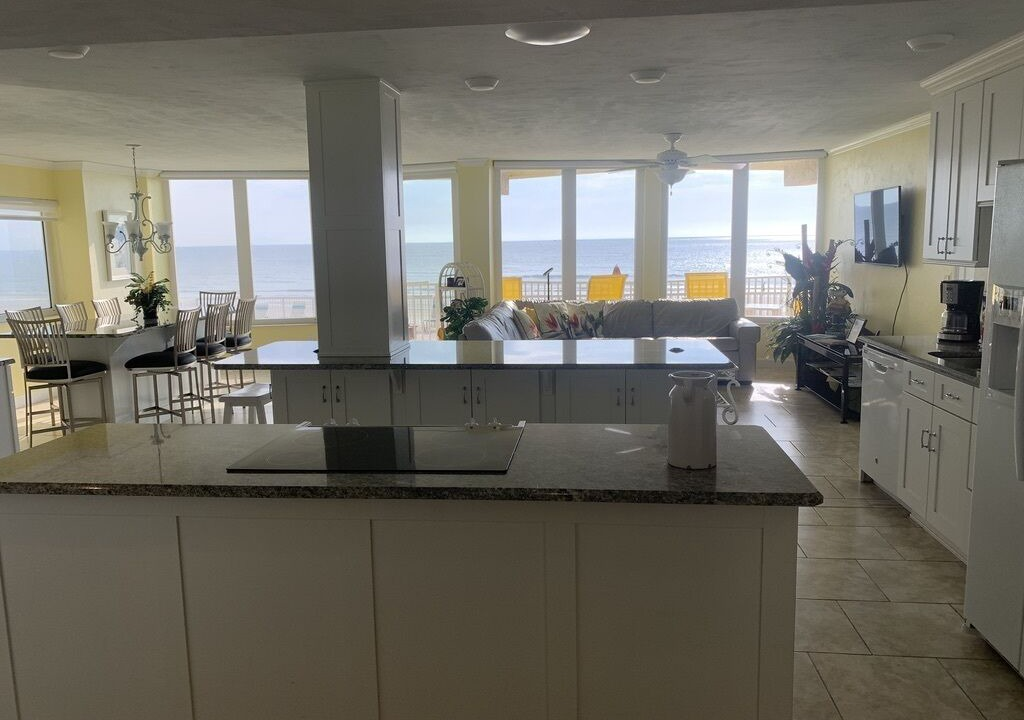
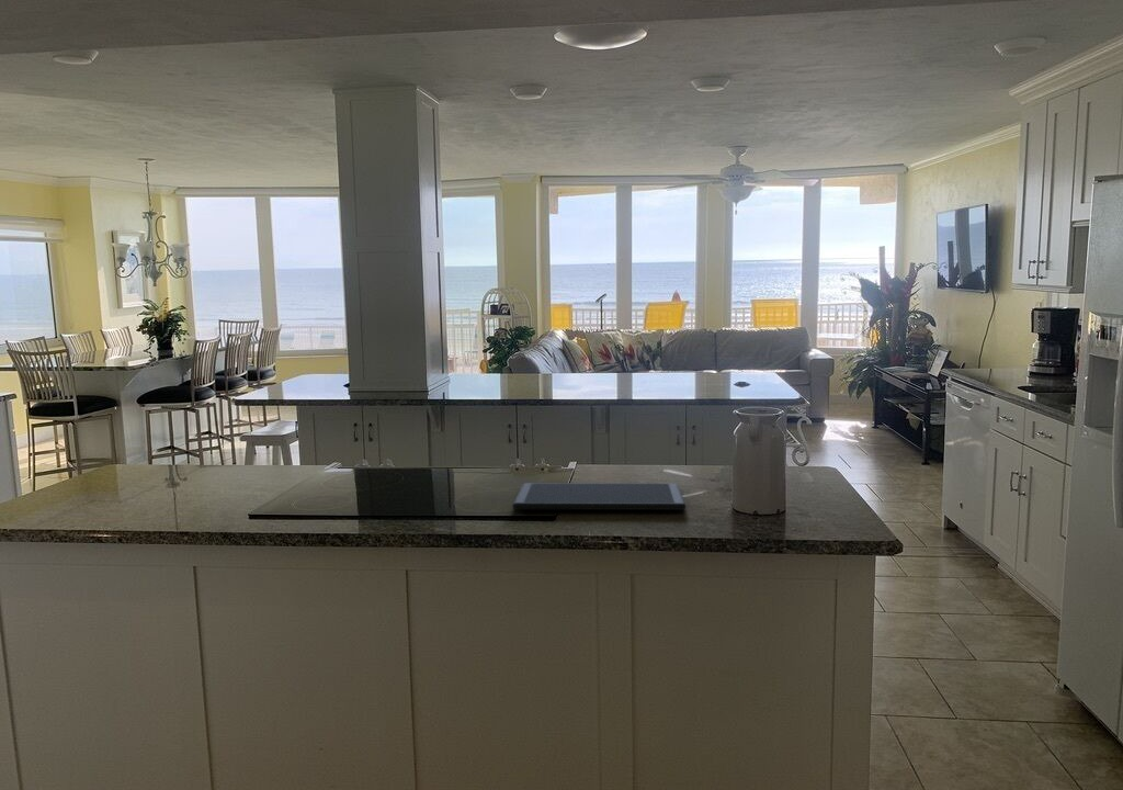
+ cutting board (599, 495)
